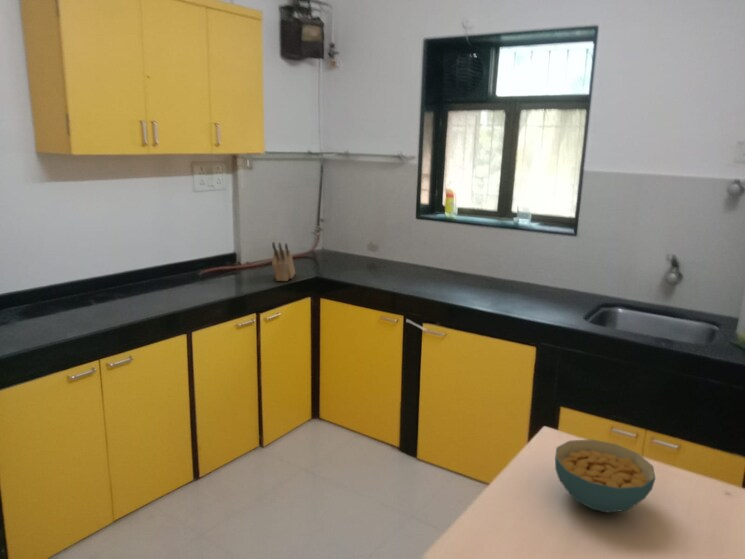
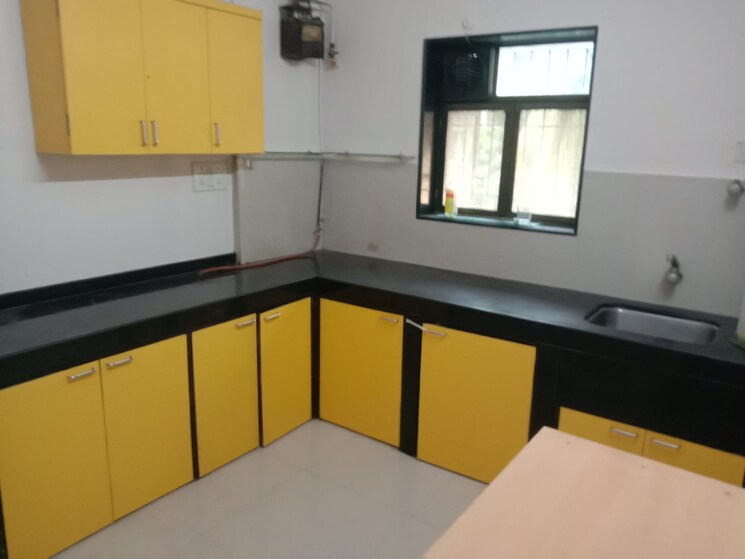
- knife block (283, 259)
- cereal bowl (601, 482)
